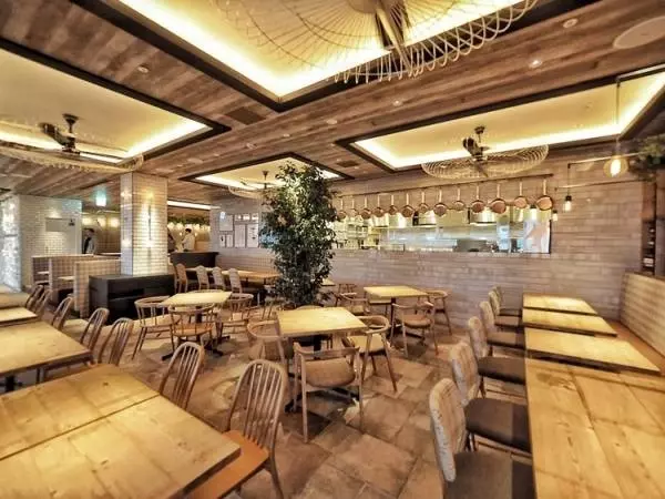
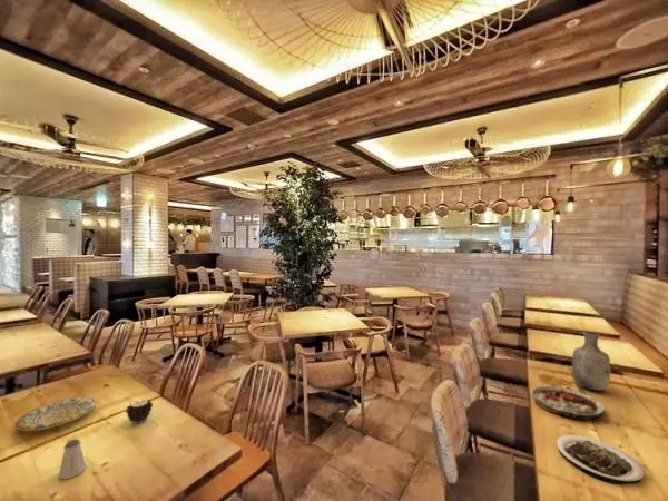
+ vase (590, 360)
+ plate (597, 454)
+ candle (139, 409)
+ plate (58, 414)
+ saltshaker (72, 456)
+ plate (566, 400)
